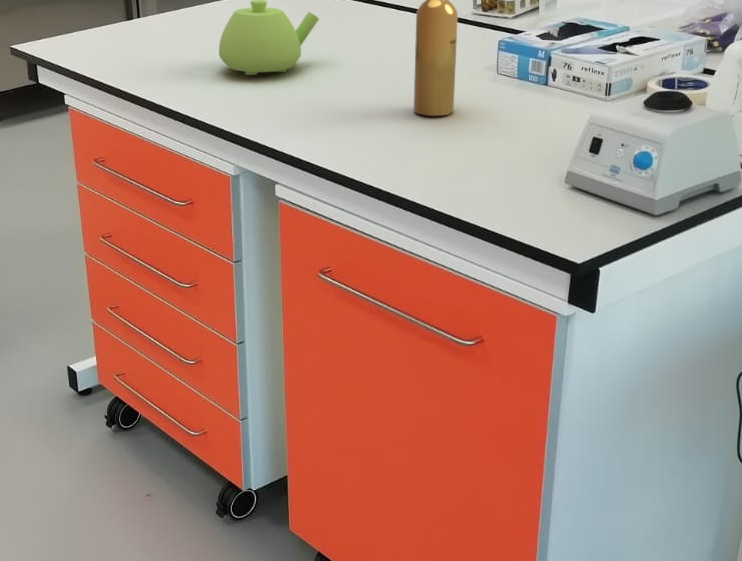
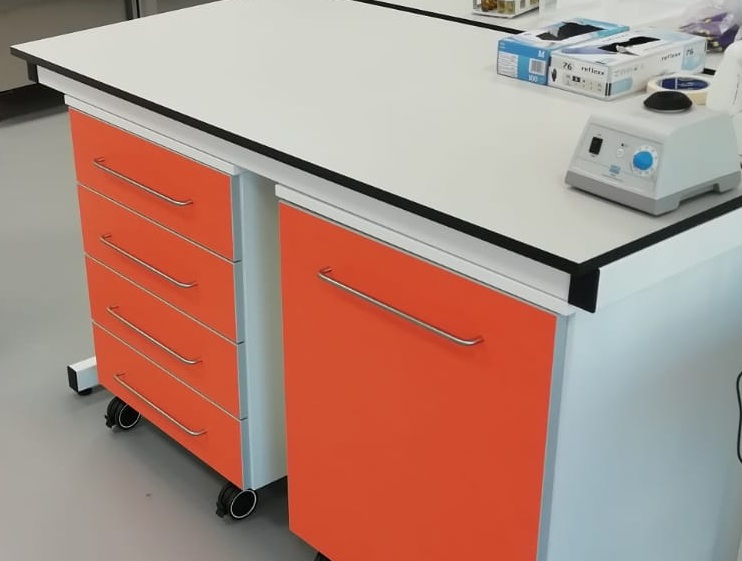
- teapot (270, 34)
- perfume bottle (435, 45)
